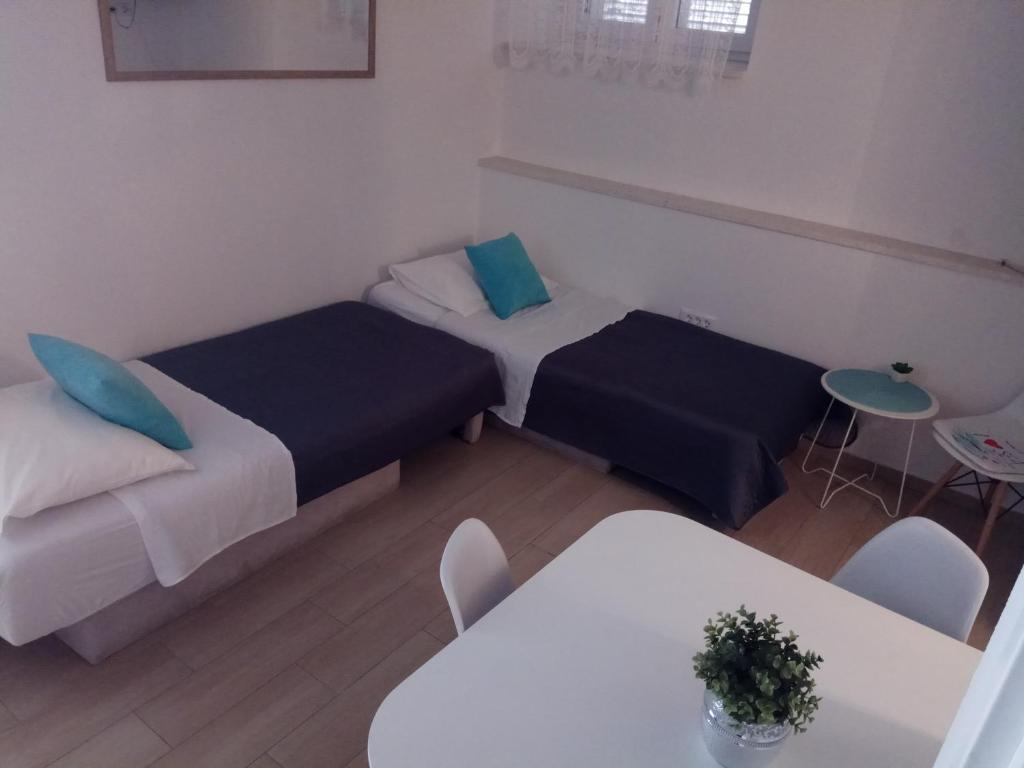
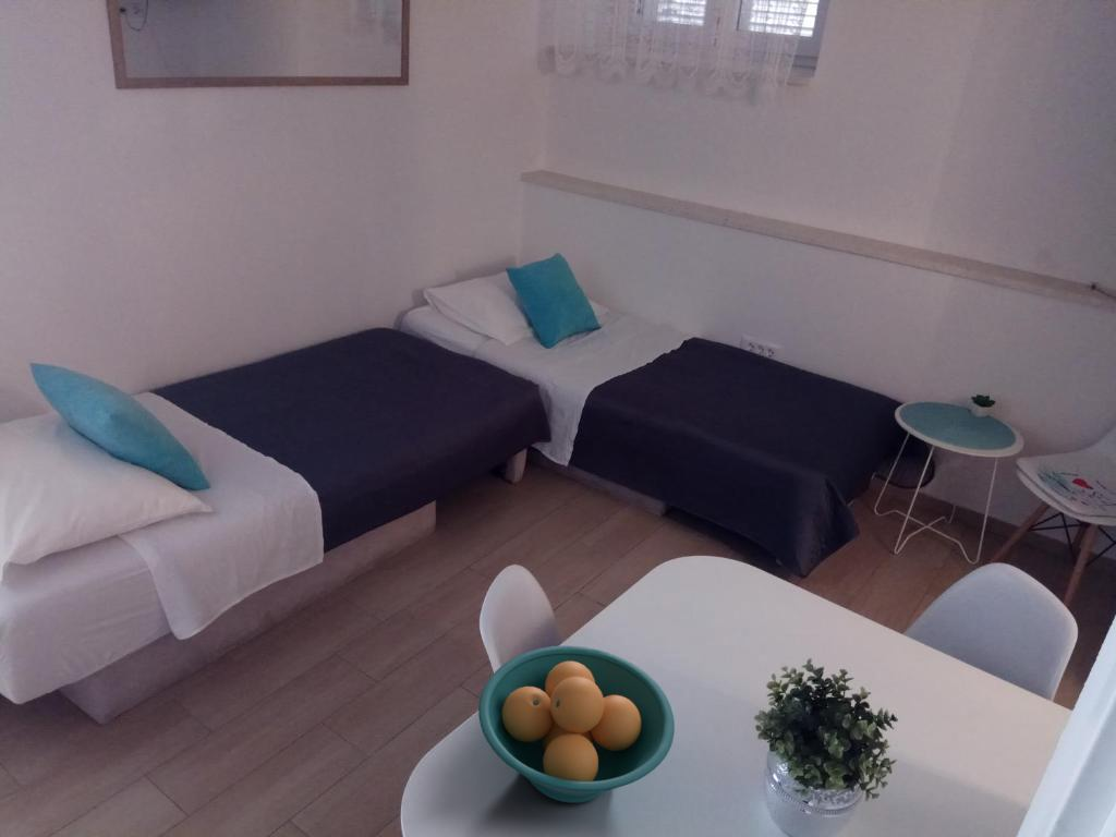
+ fruit bowl (574, 726)
